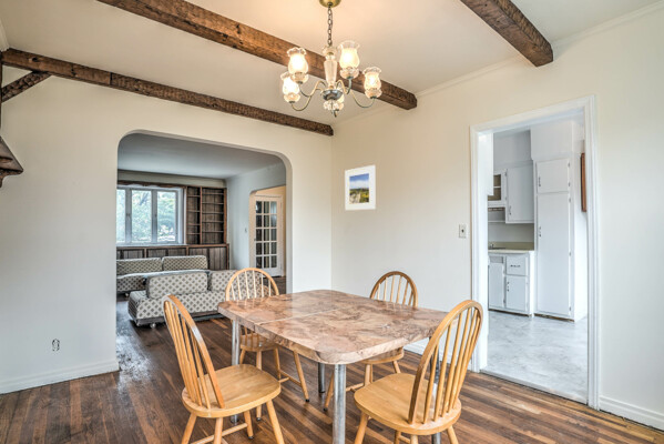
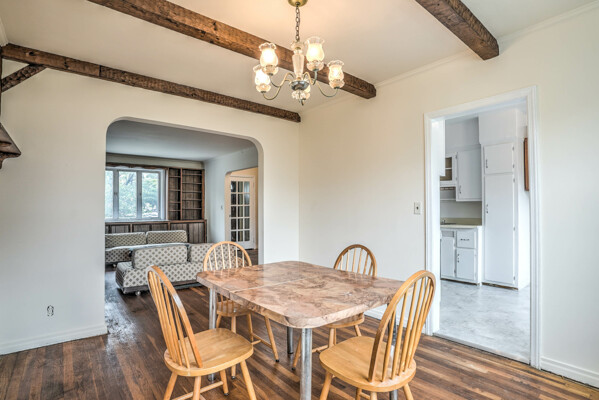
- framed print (359, 189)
